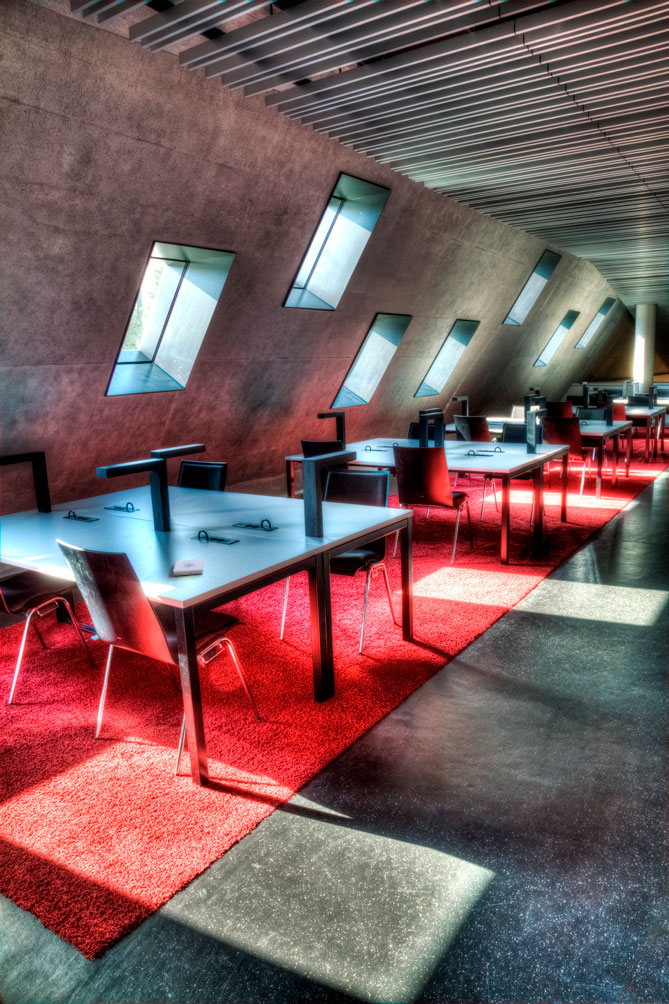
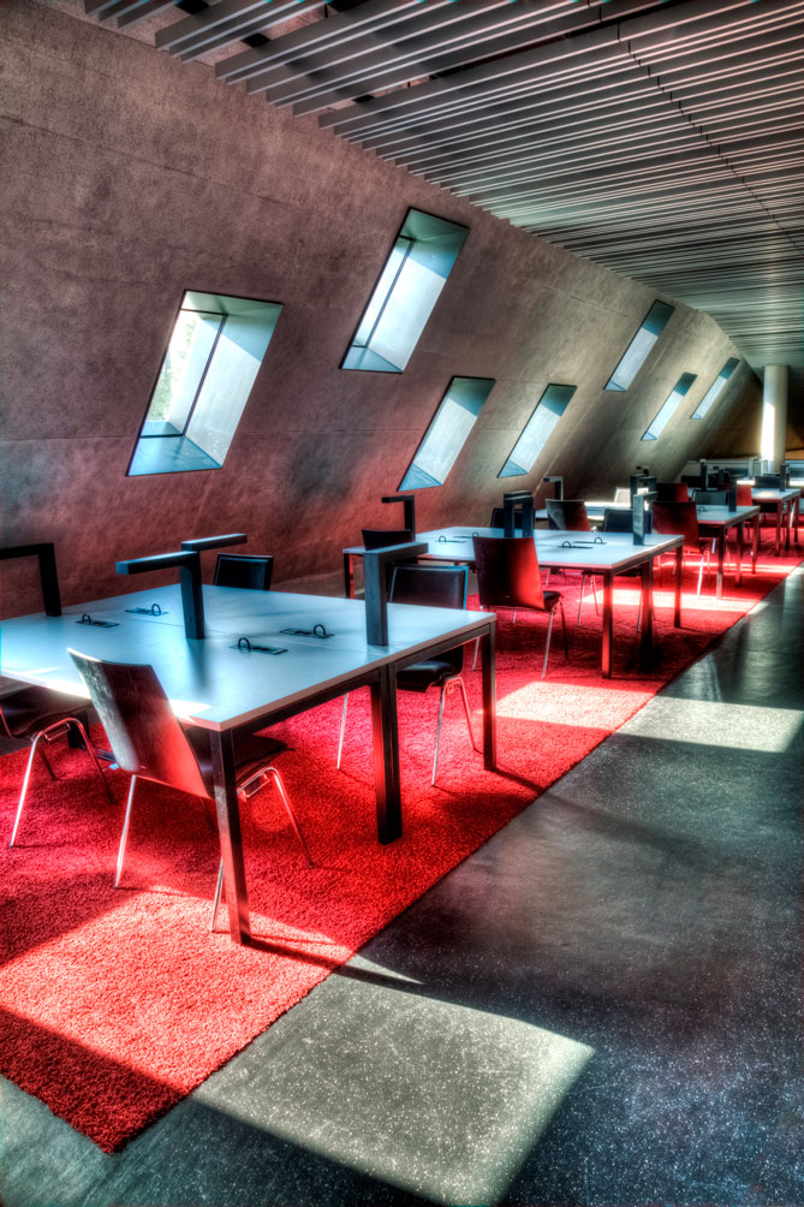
- notepad (189, 566)
